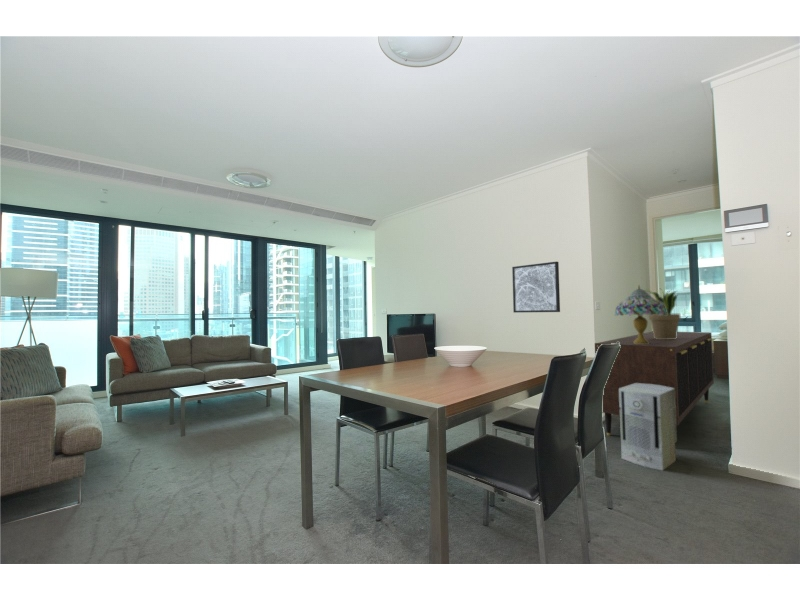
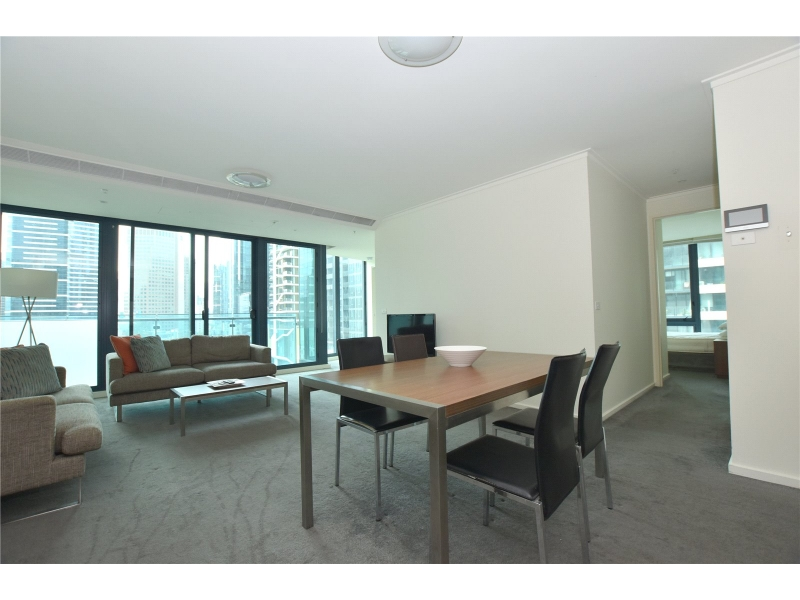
- air purifier (648, 423)
- sideboard (663, 376)
- wall art (534, 288)
- table lamp (640, 313)
- potted plant (662, 314)
